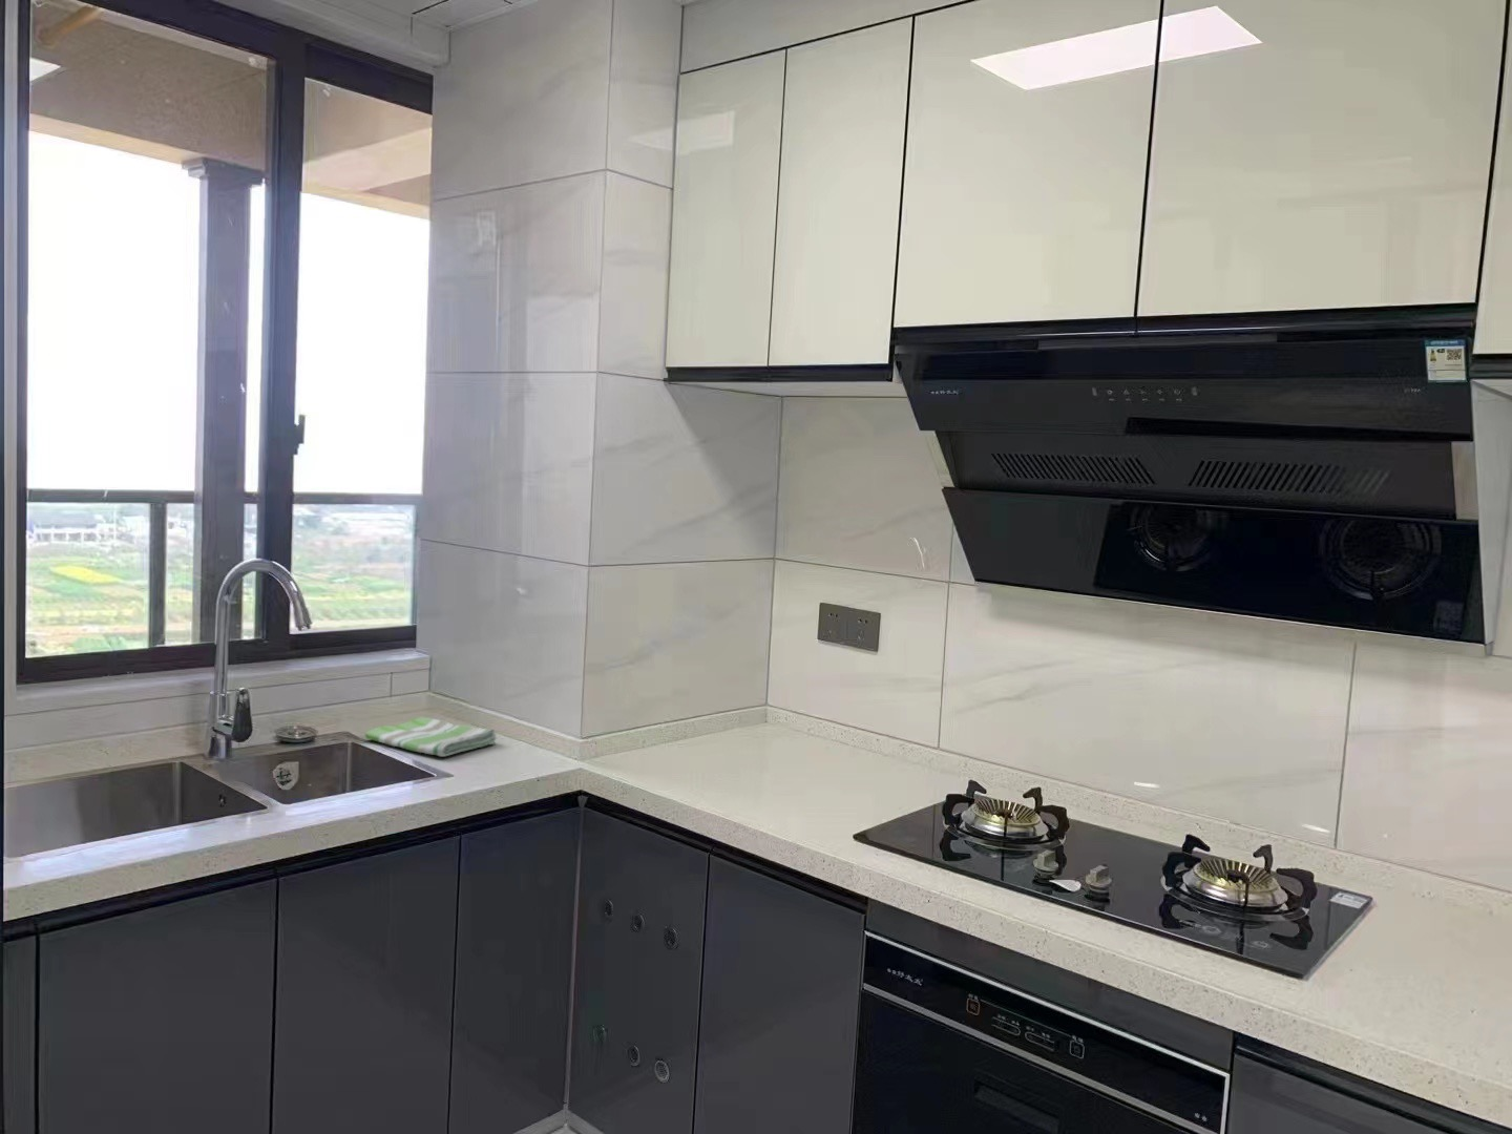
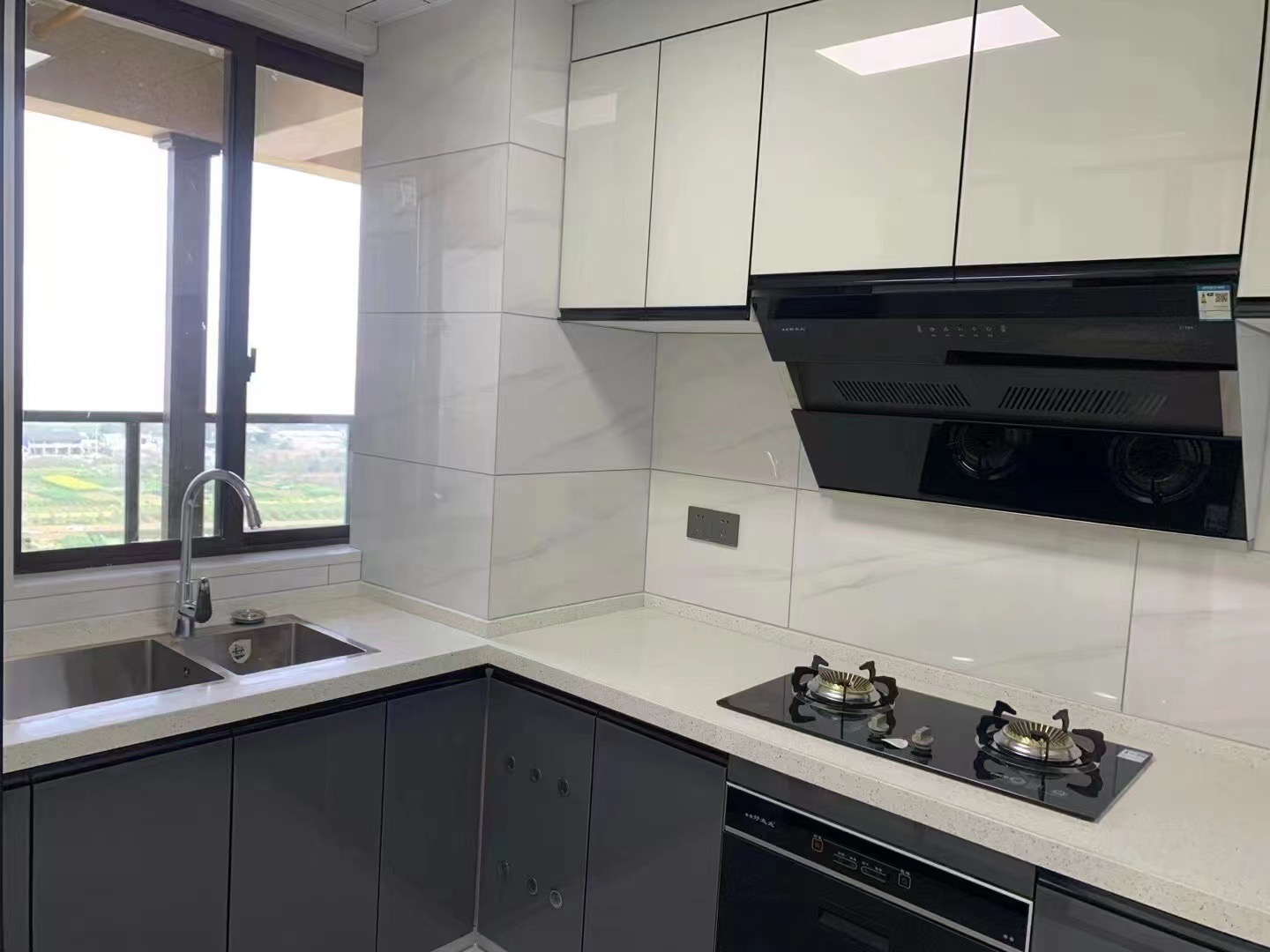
- dish towel (431, 734)
